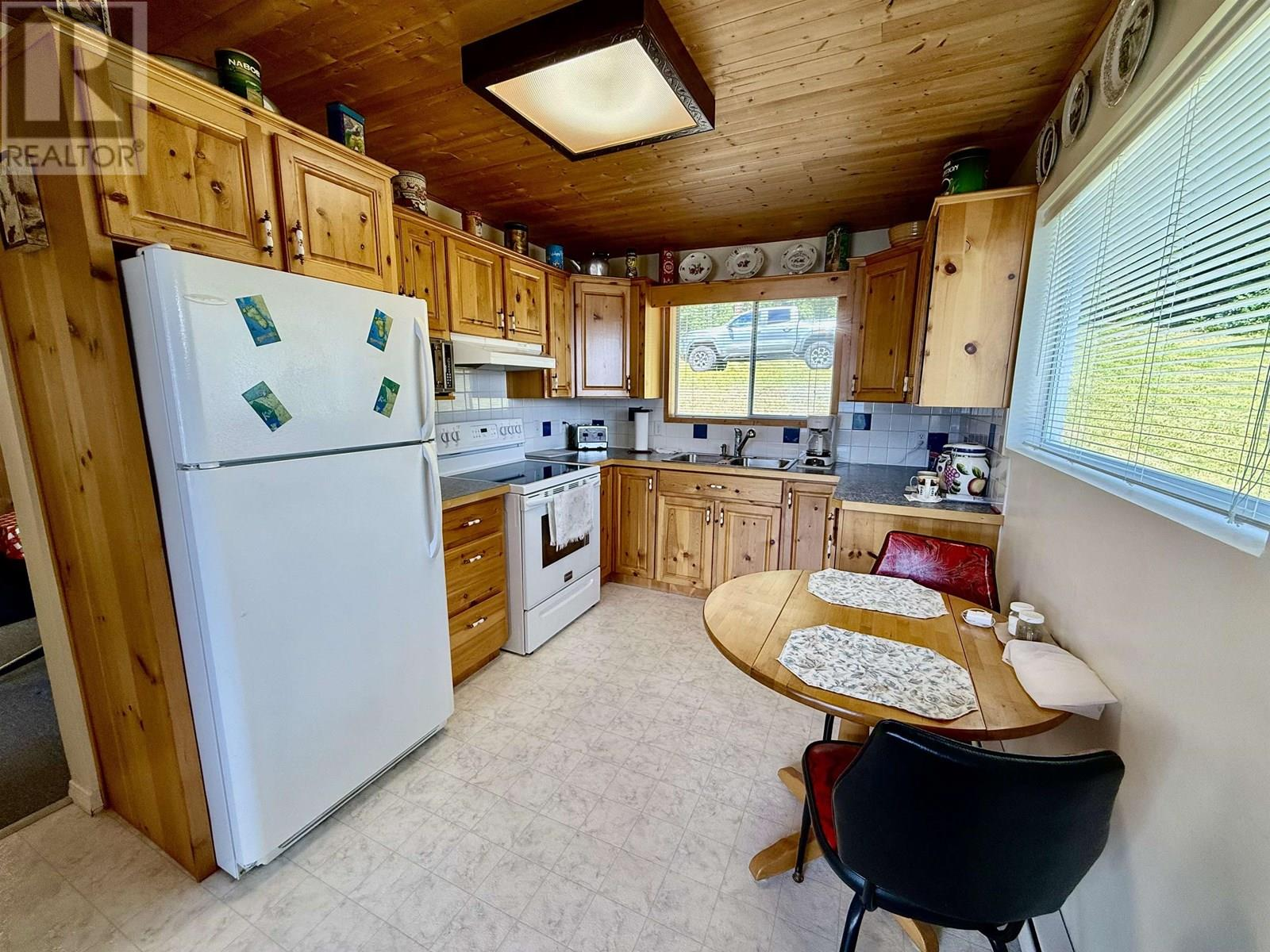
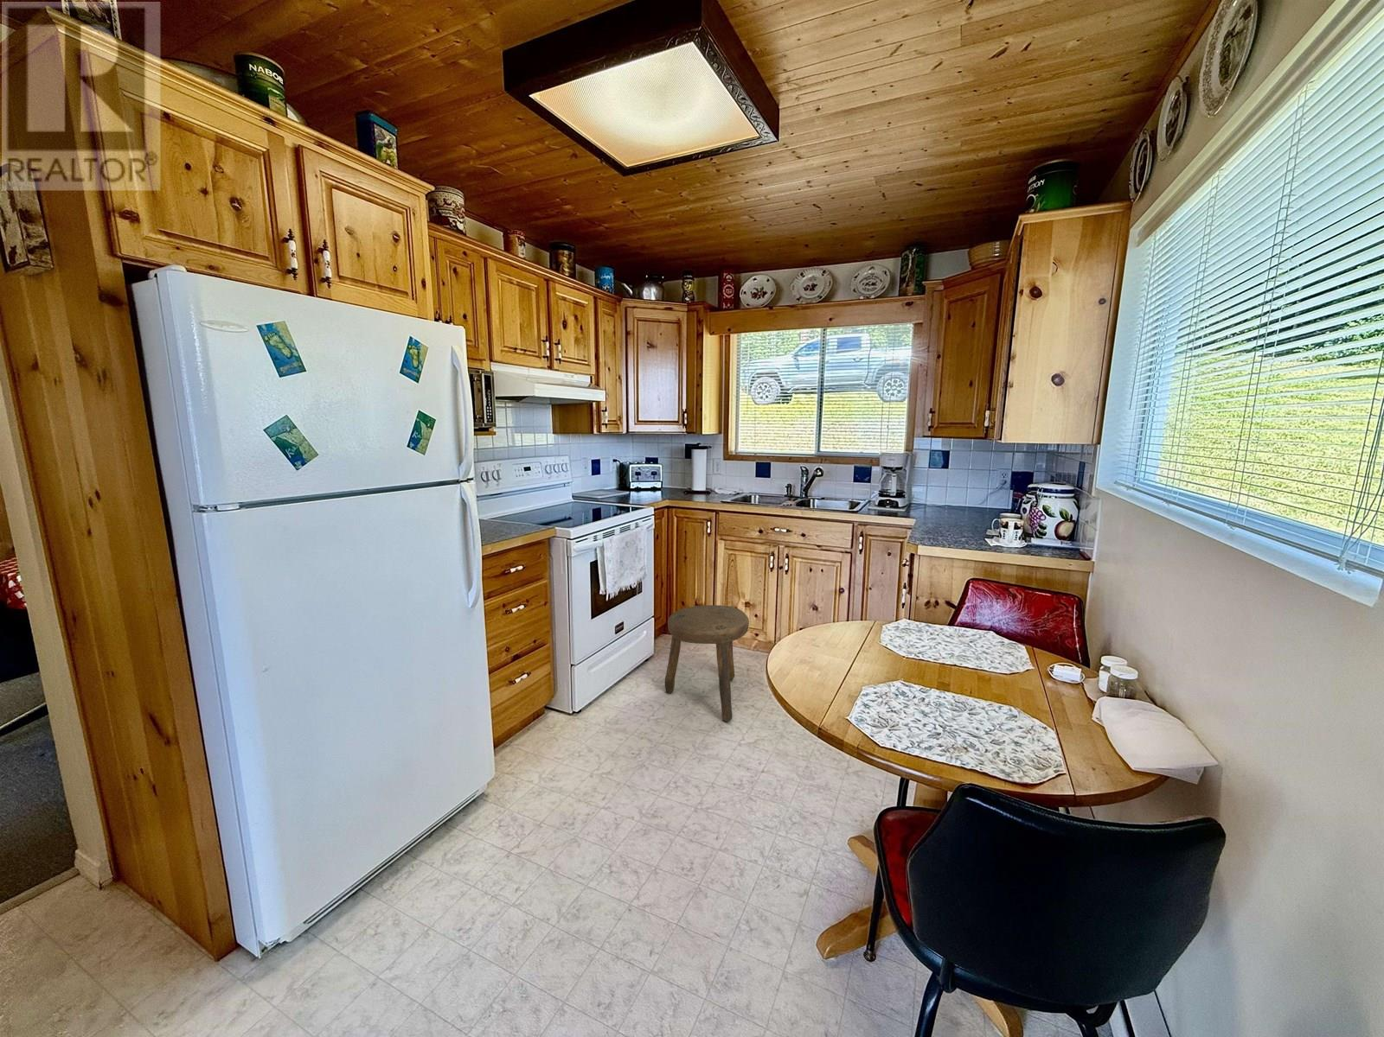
+ stool (717, 659)
